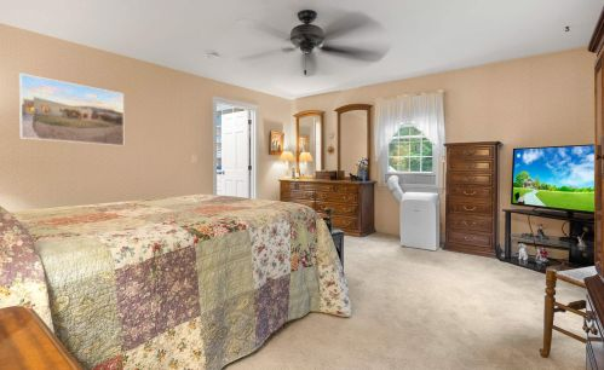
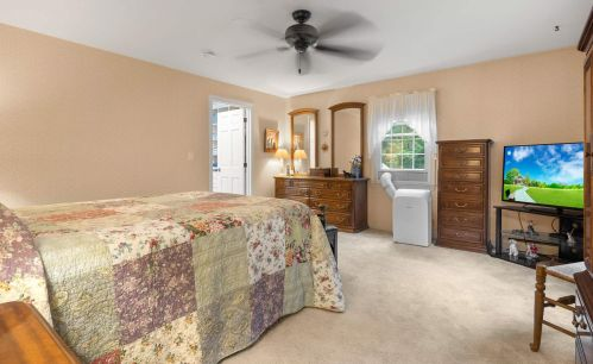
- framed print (76, 112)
